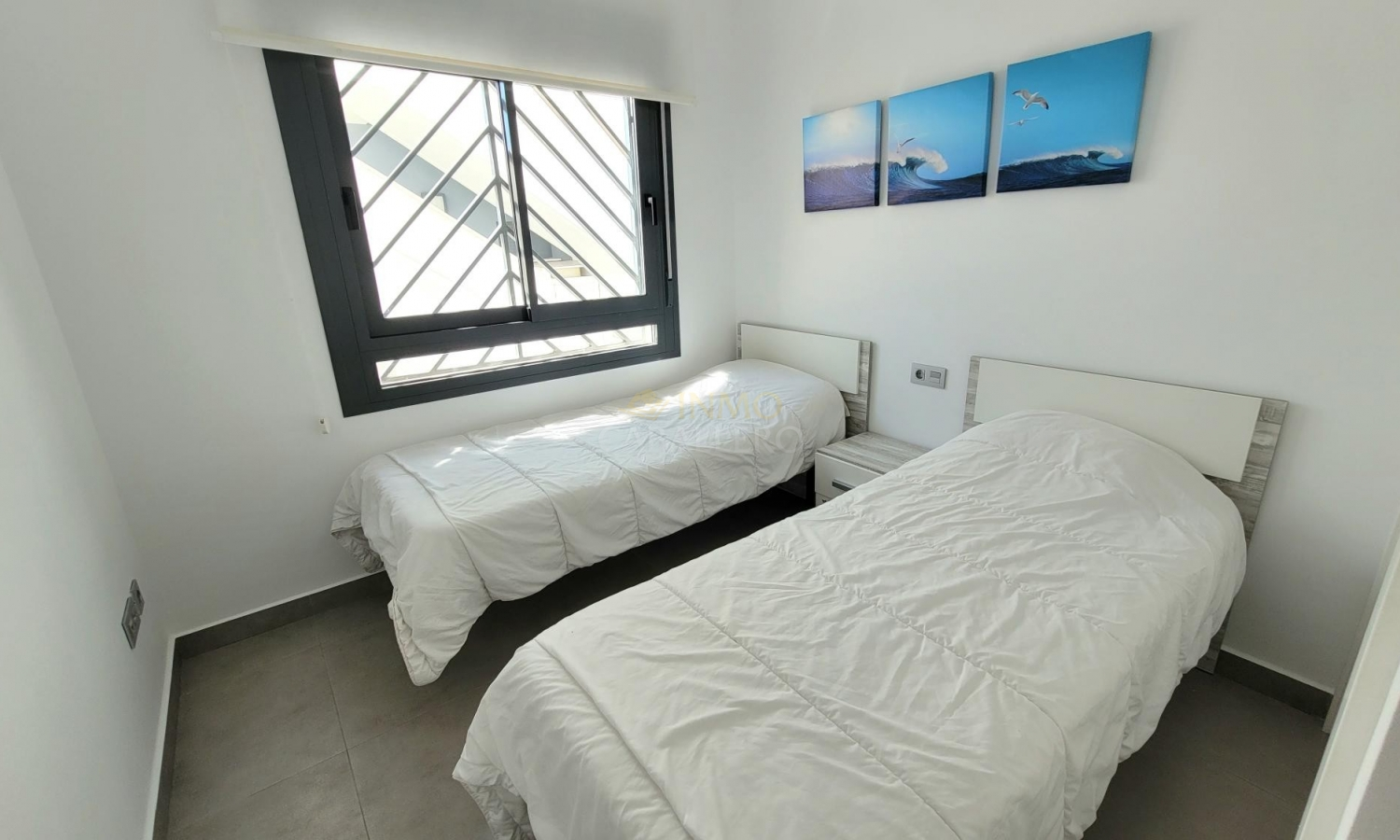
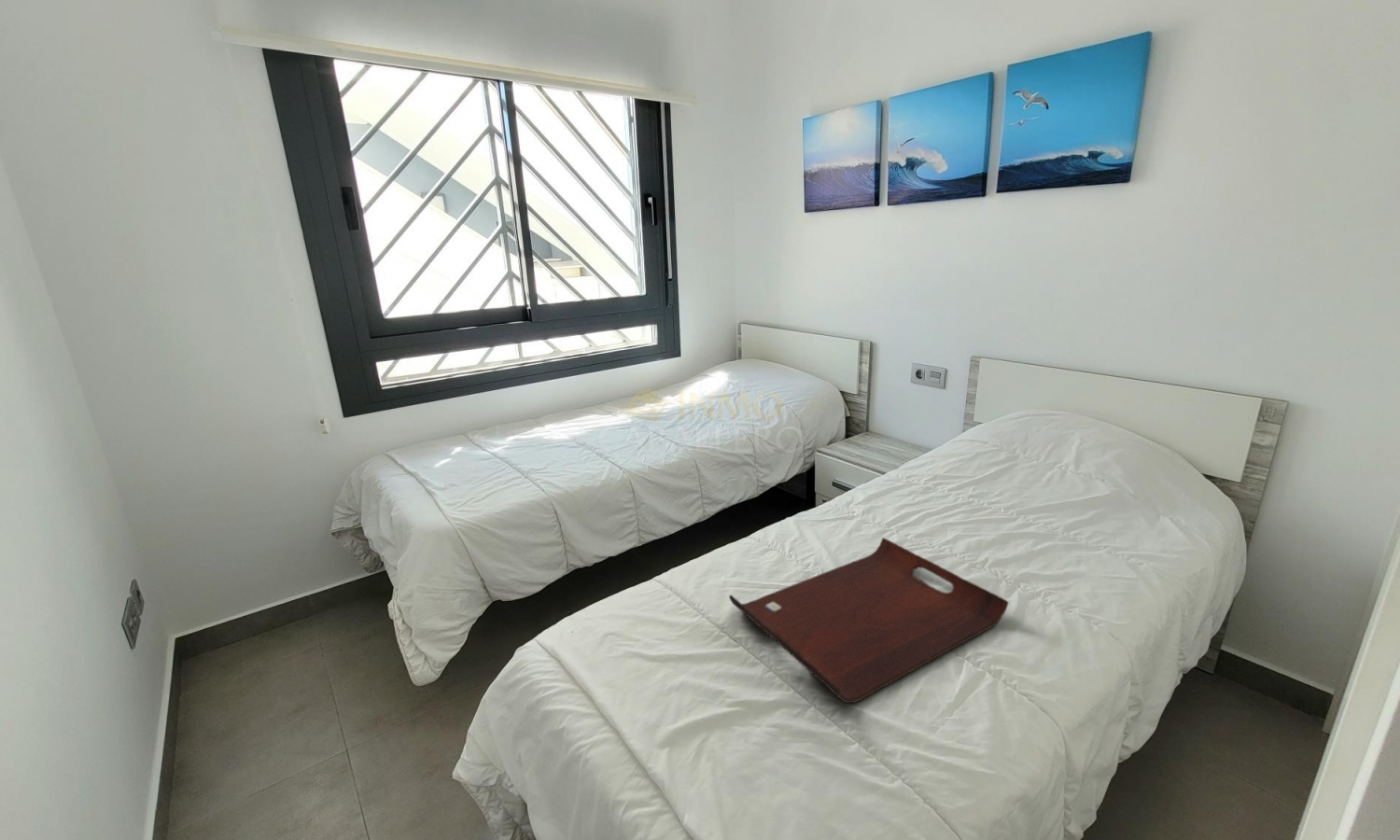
+ serving tray (864, 606)
